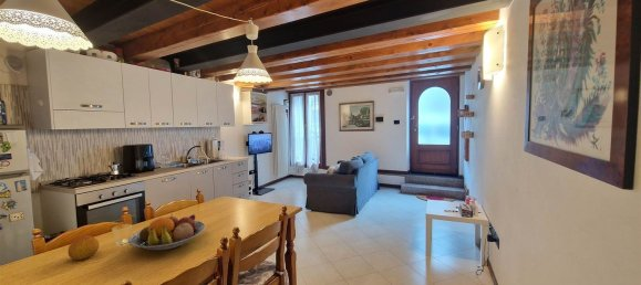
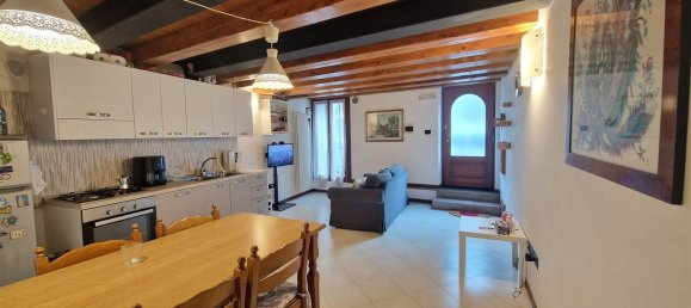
- fruit (83, 246)
- fruit bowl (168, 229)
